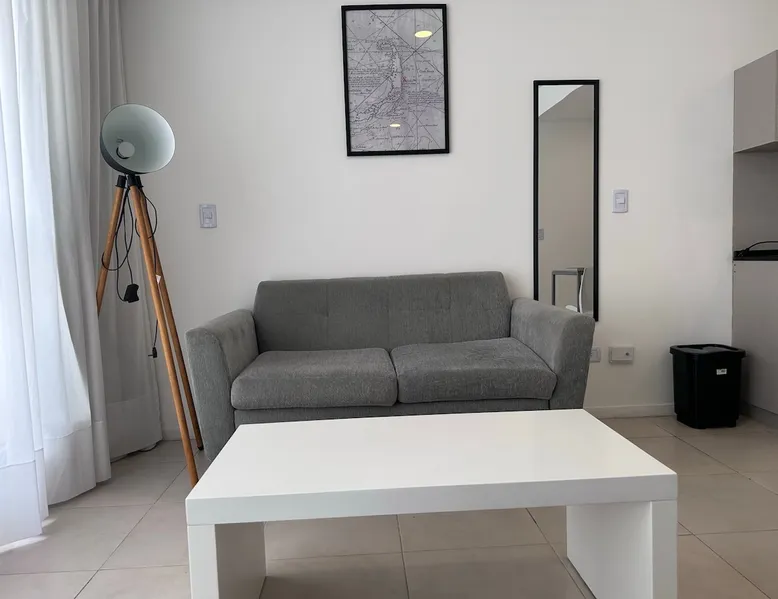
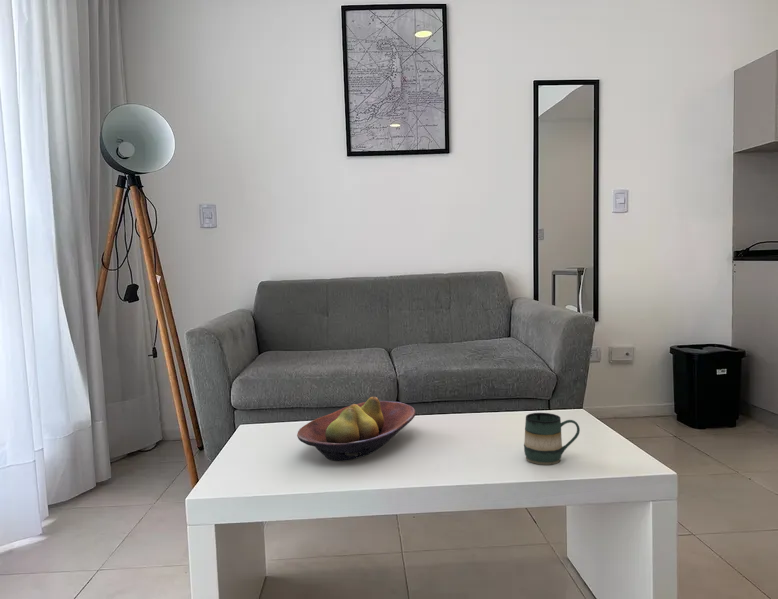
+ fruit bowl (359, 422)
+ mug (551, 438)
